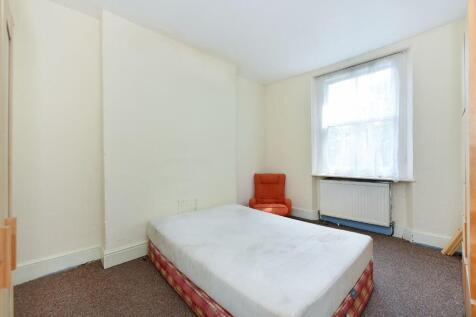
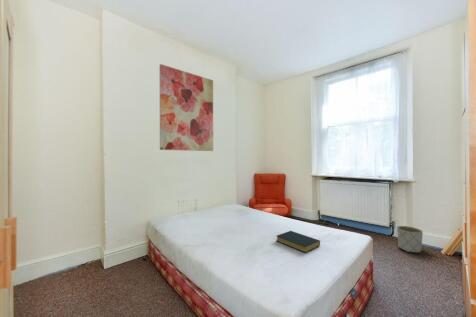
+ hardback book (297, 240)
+ planter (409, 239)
+ wall art (188, 111)
